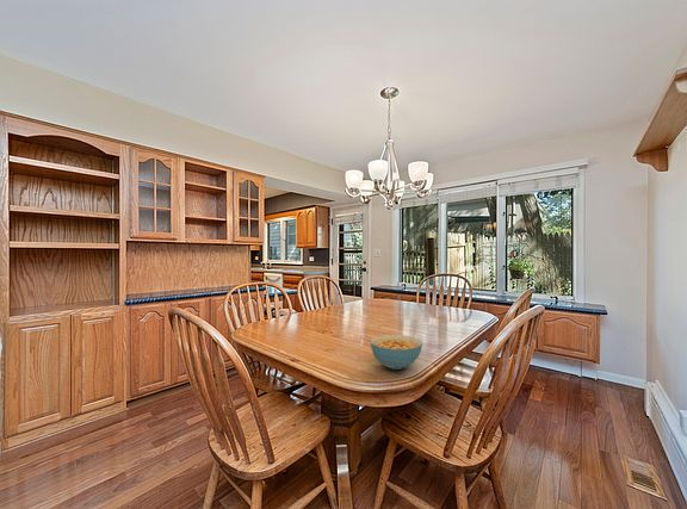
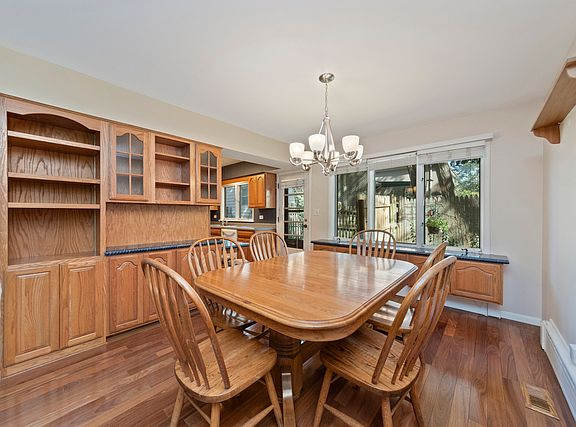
- cereal bowl (395, 353)
